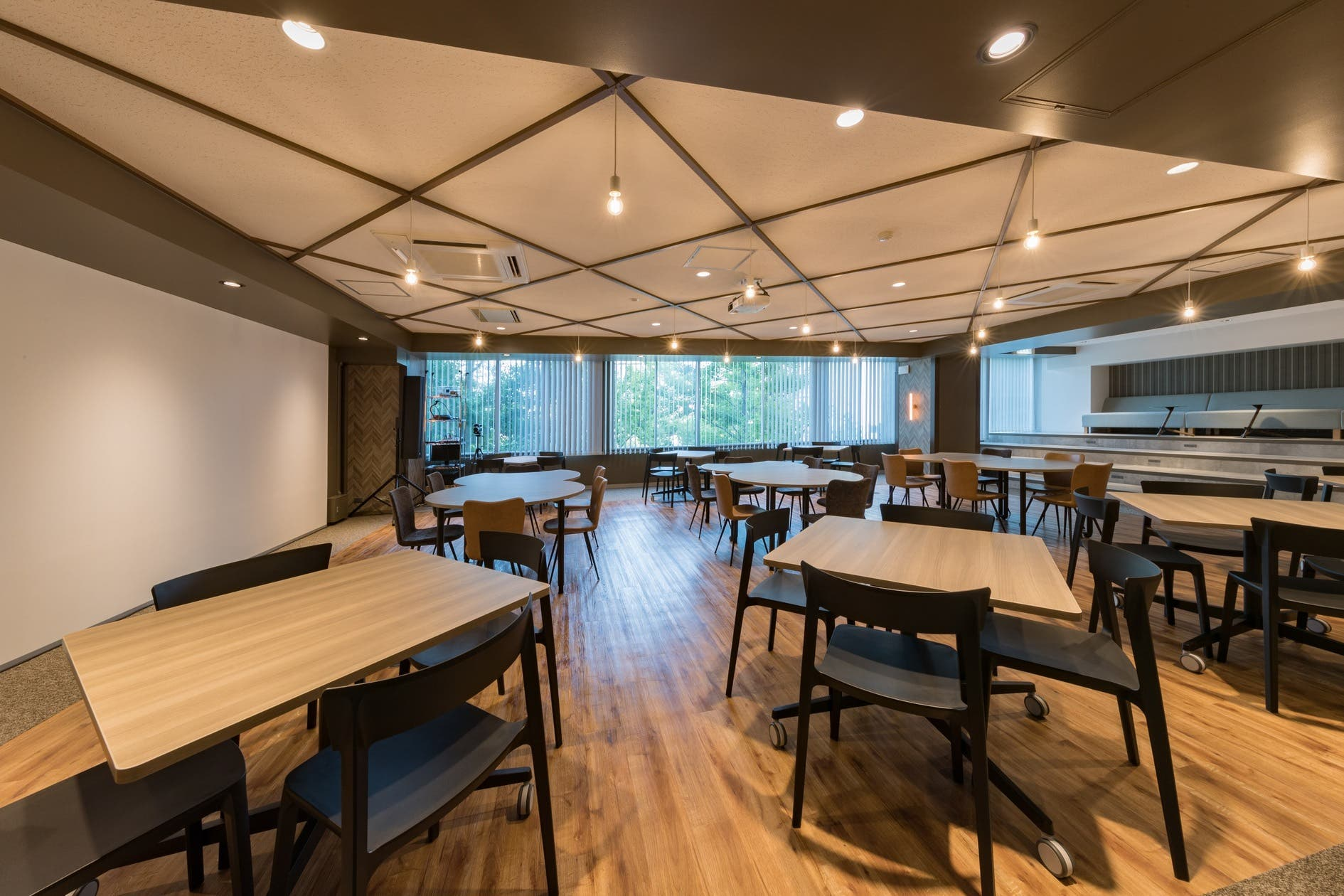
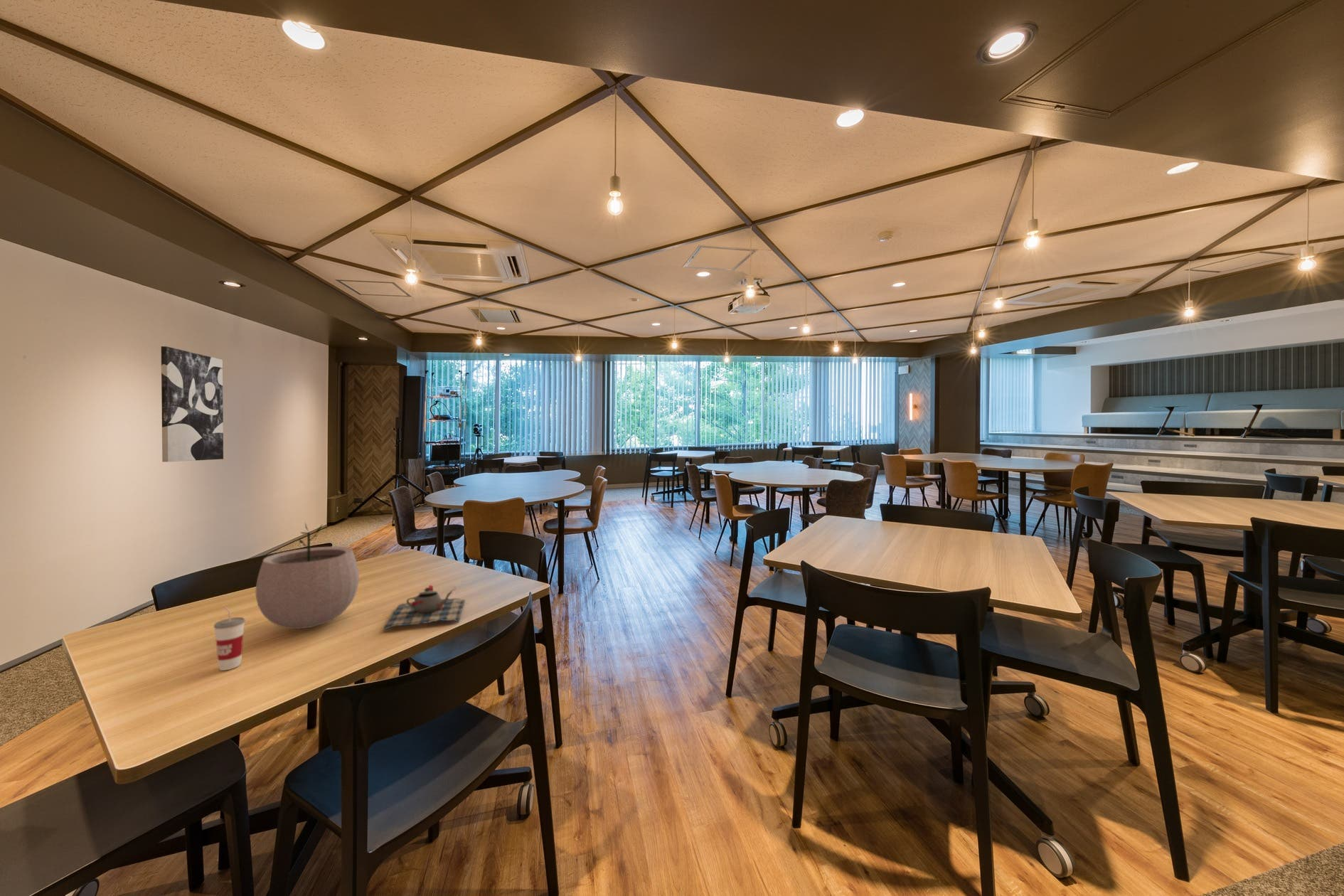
+ cup (230, 636)
+ teapot (427, 601)
+ wall art (194, 407)
+ plant pot (310, 573)
